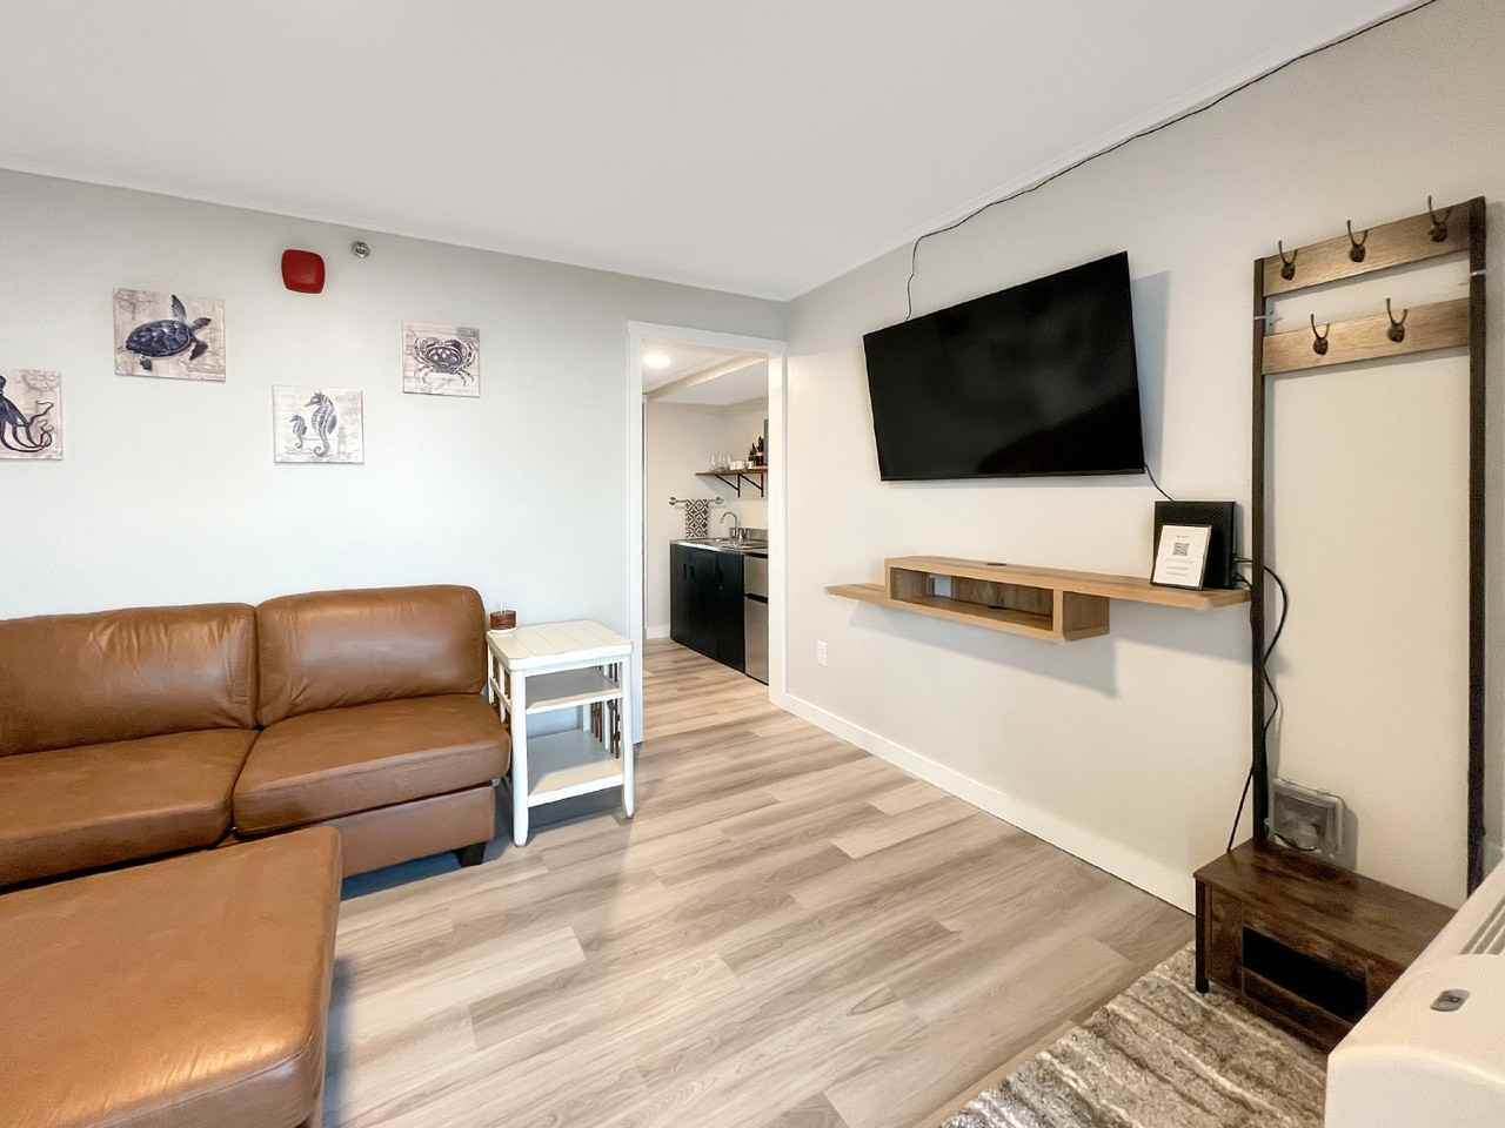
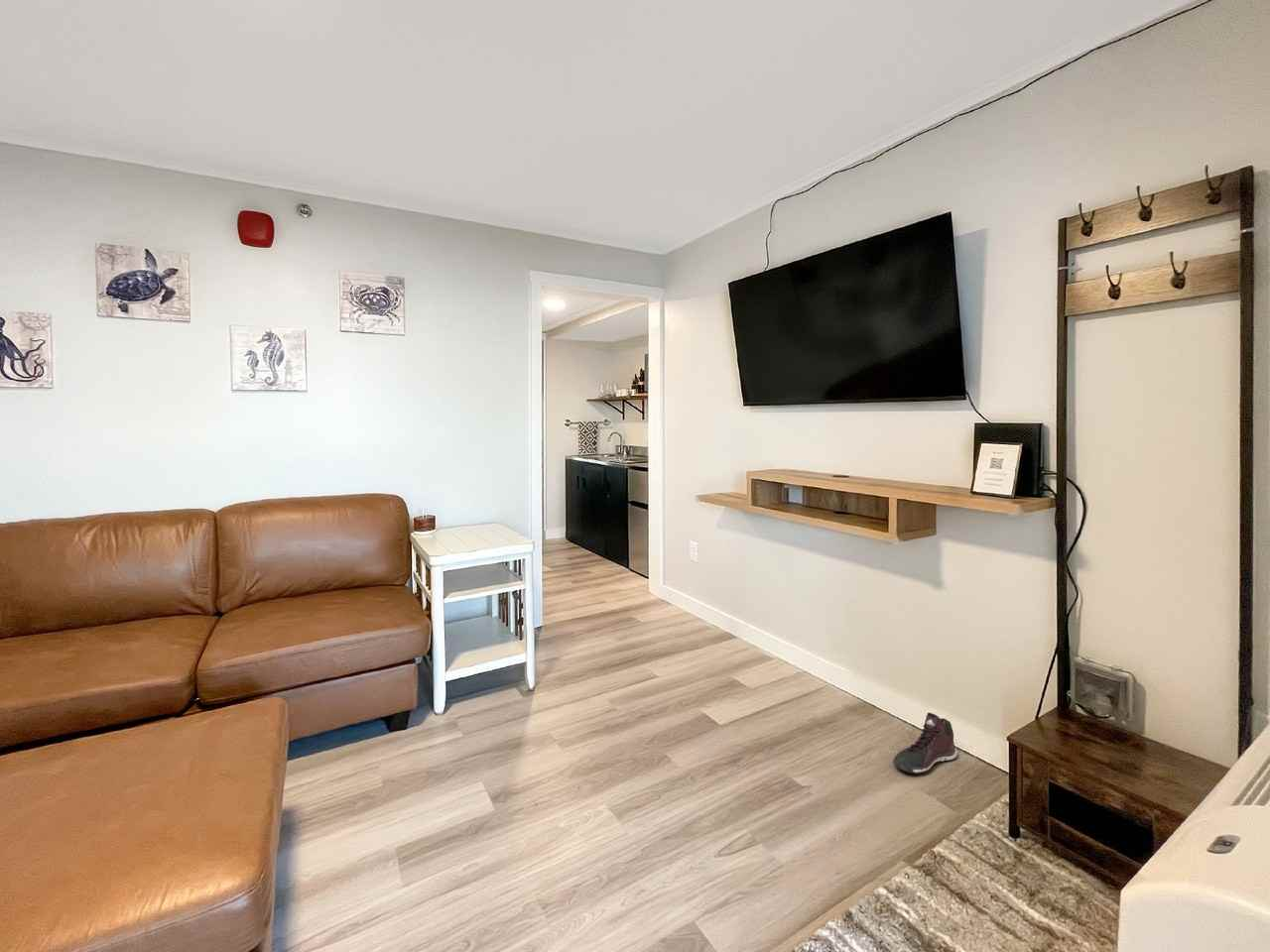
+ sneaker (923, 738)
